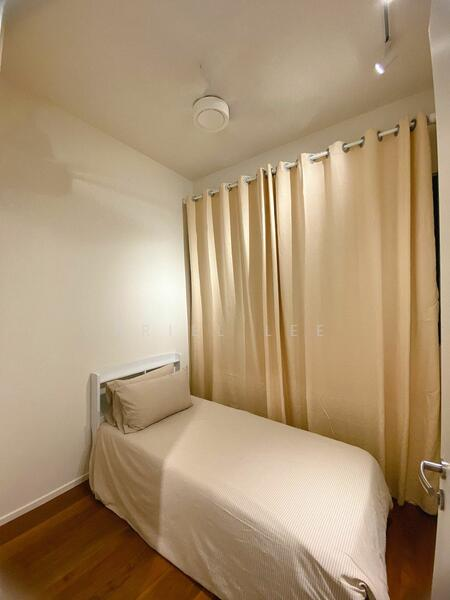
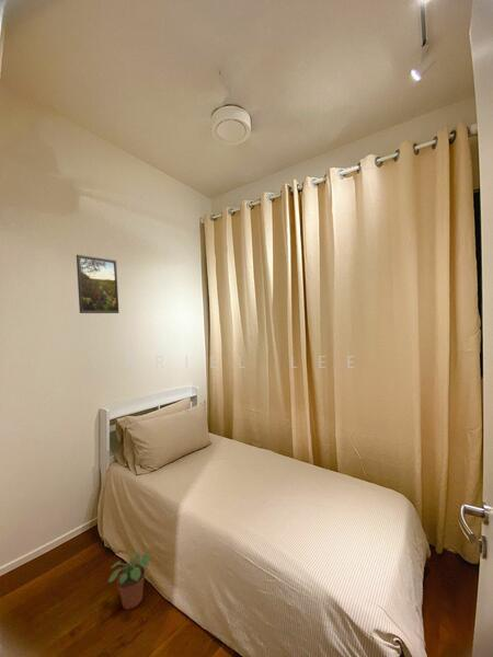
+ potted plant (130, 581)
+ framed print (99, 285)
